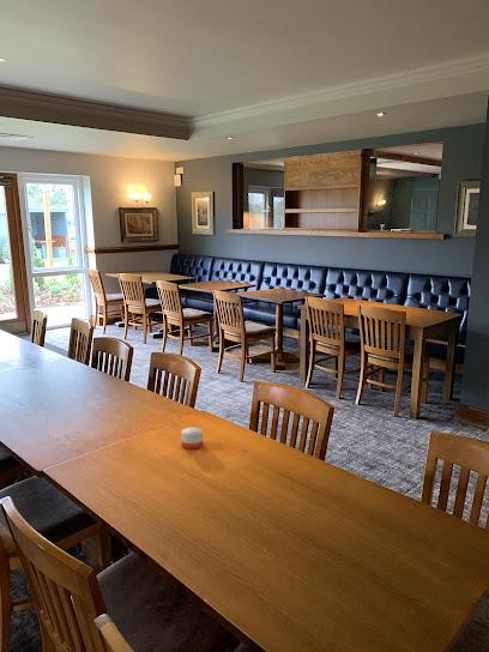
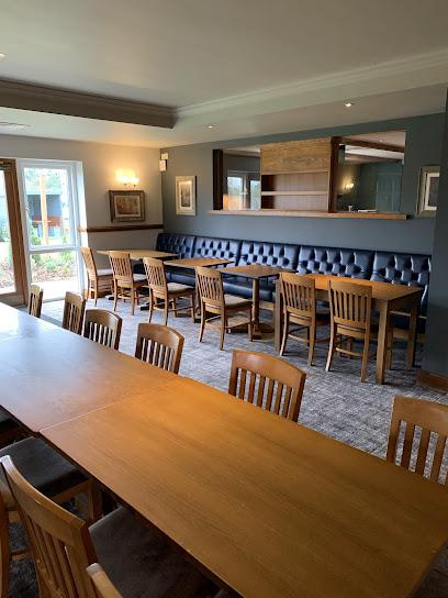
- candle (192, 430)
